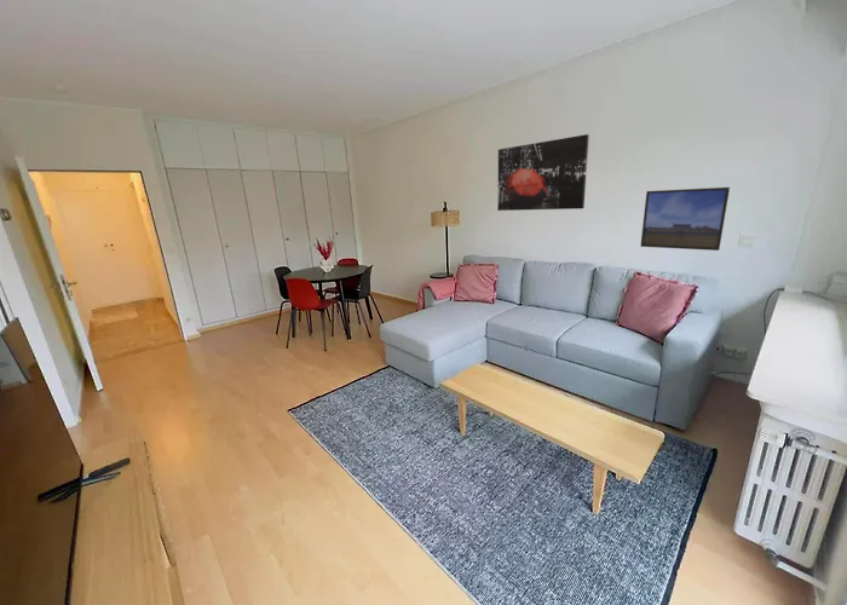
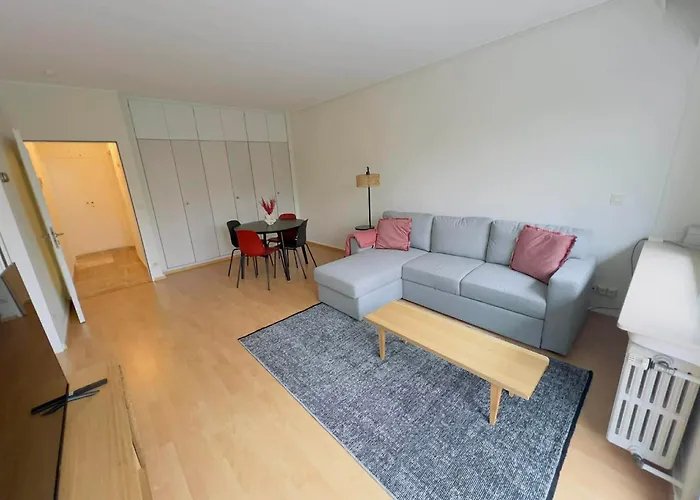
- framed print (681, 219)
- wall art (537, 177)
